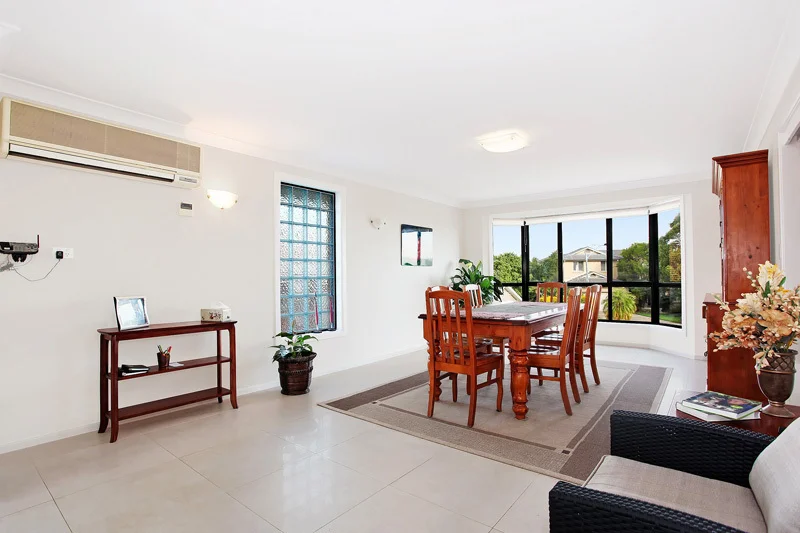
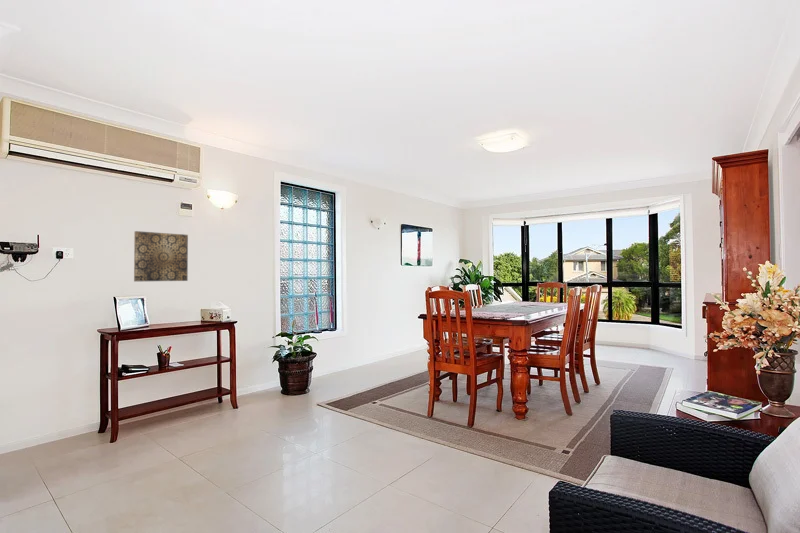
+ wall art (162, 257)
